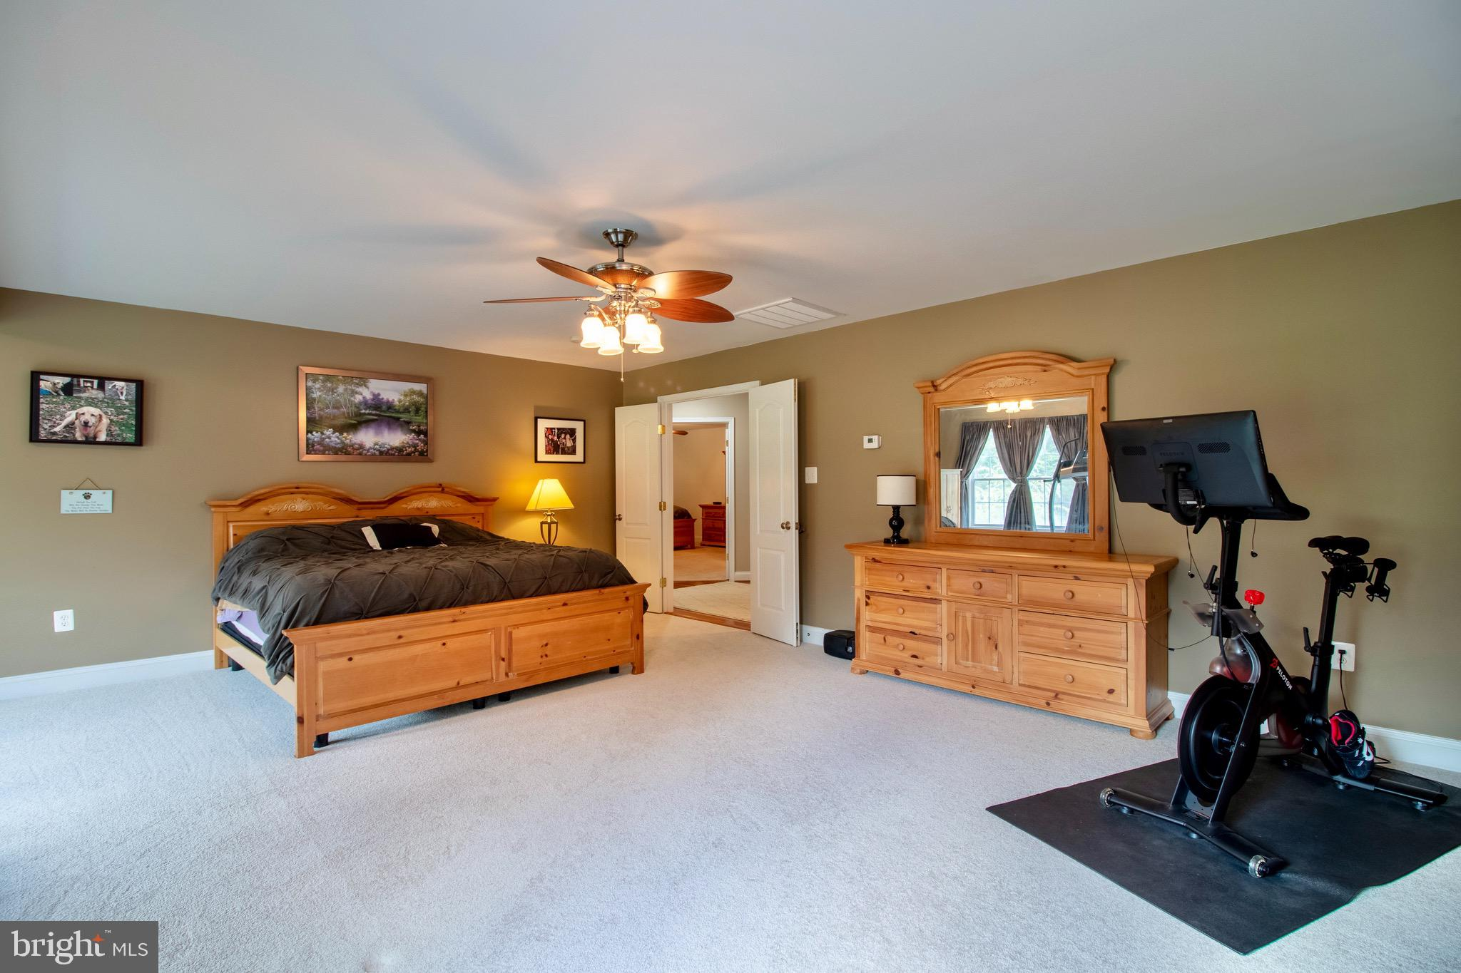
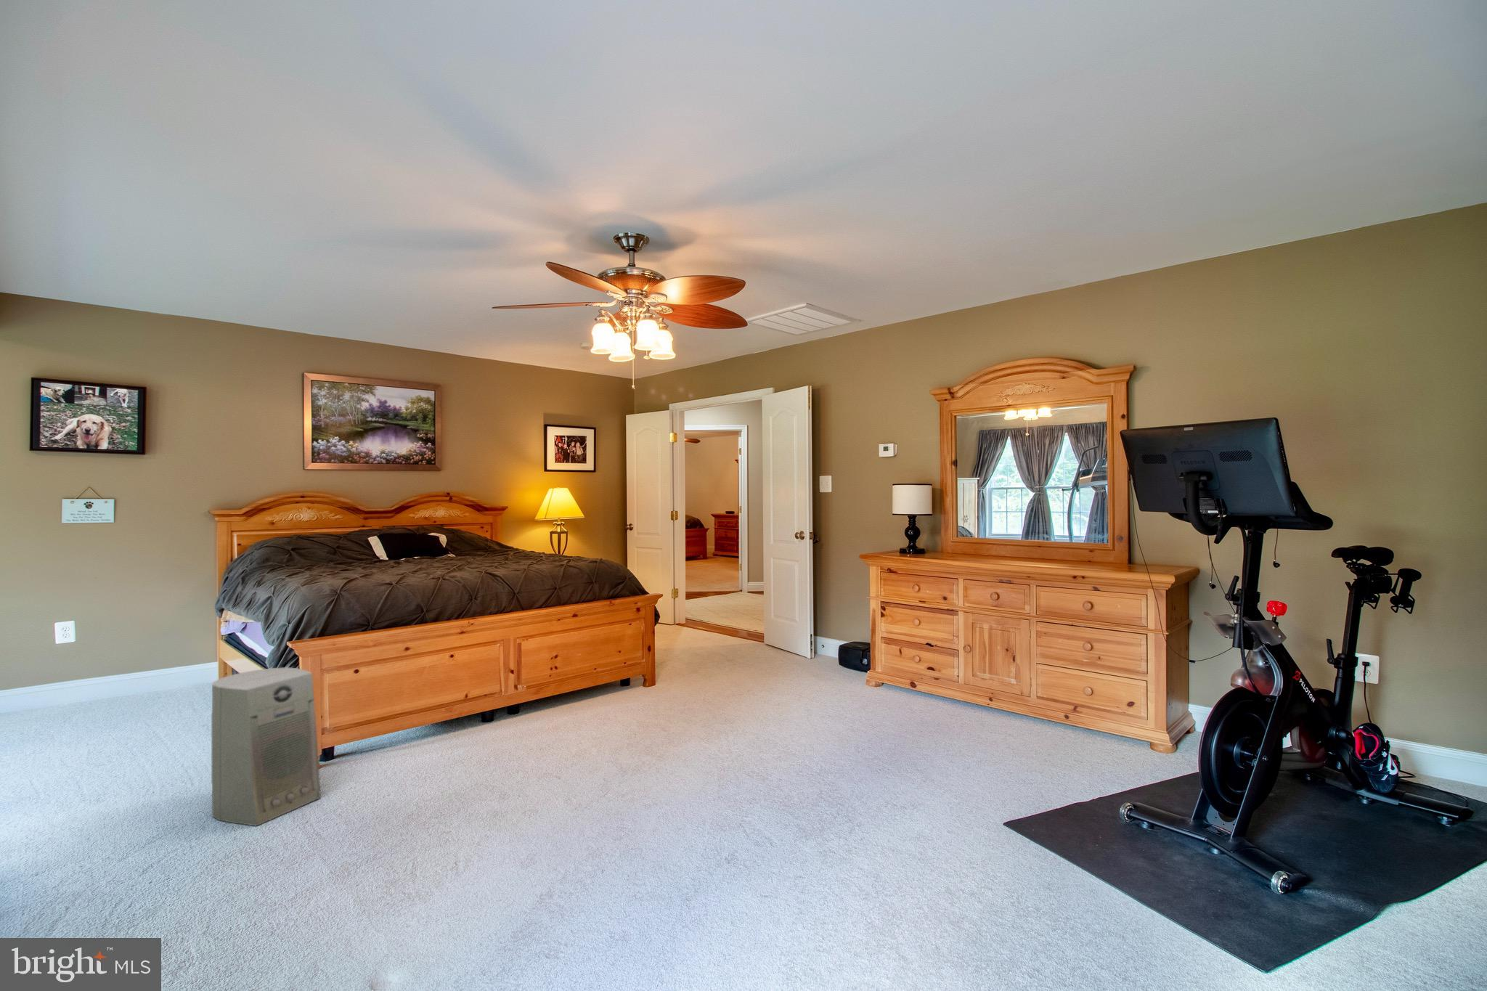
+ fan (260, 740)
